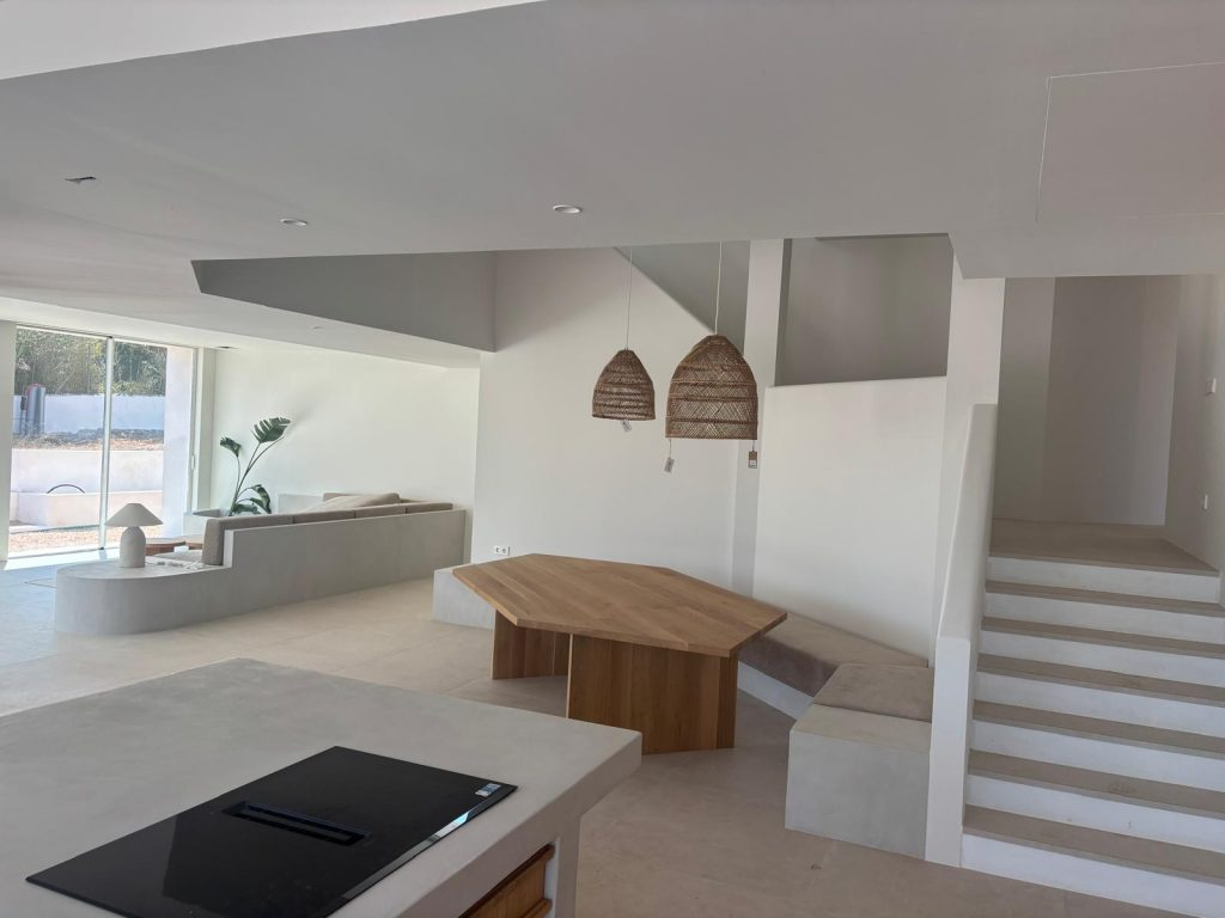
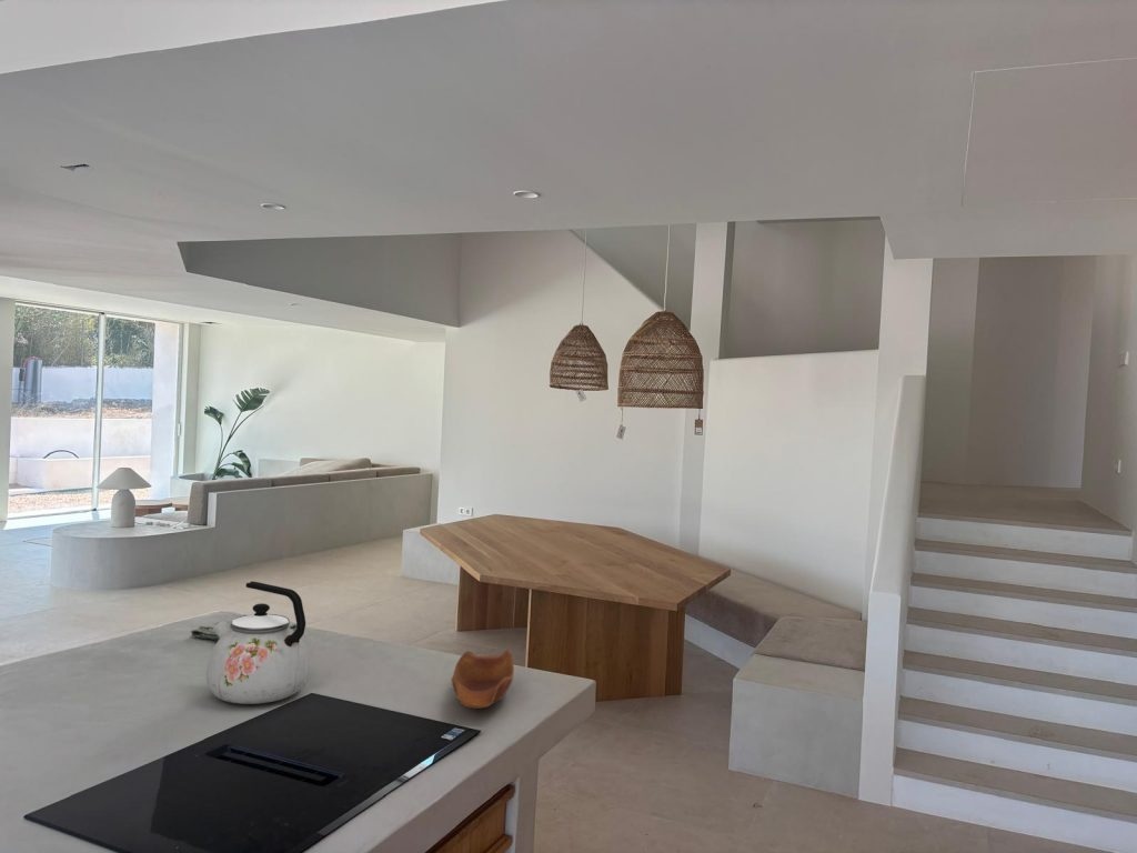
+ wooden bowl (482, 679)
+ dish towel (242, 615)
+ kettle (258, 639)
